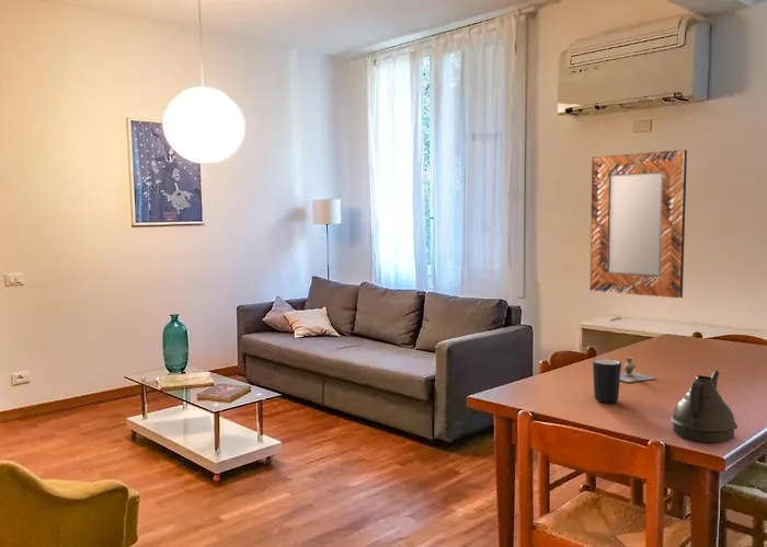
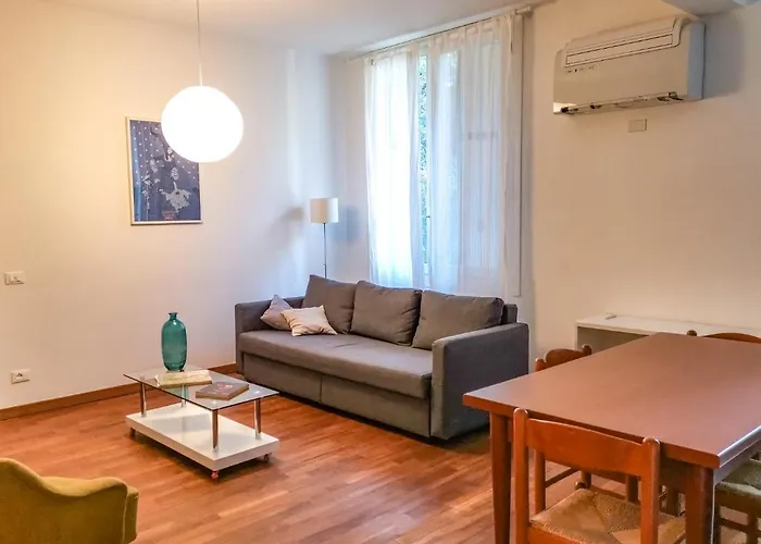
- teapot (707, 403)
- pottery (628, 366)
- mug (607, 380)
- home mirror (634, 224)
